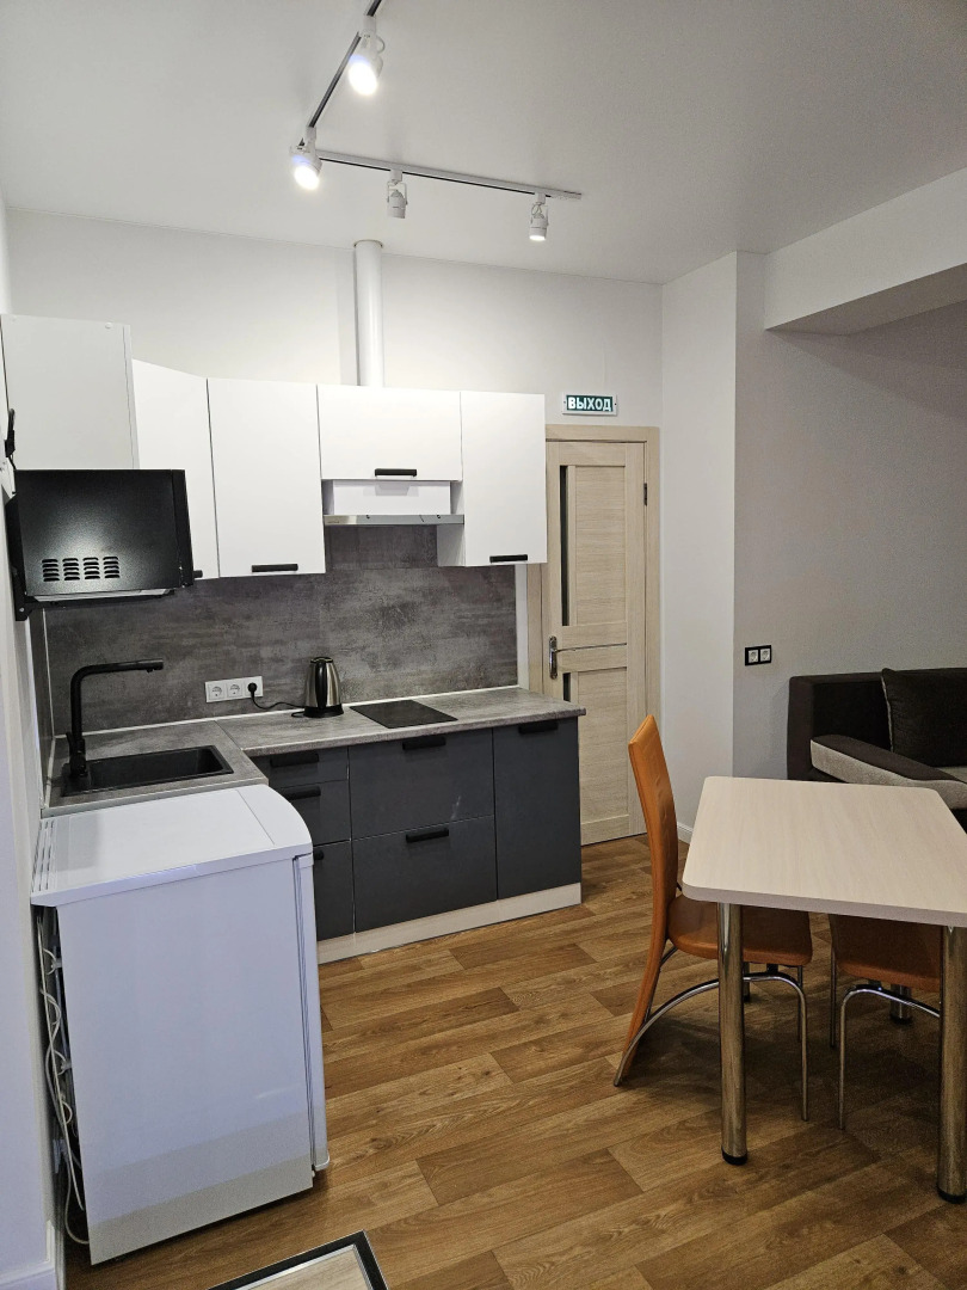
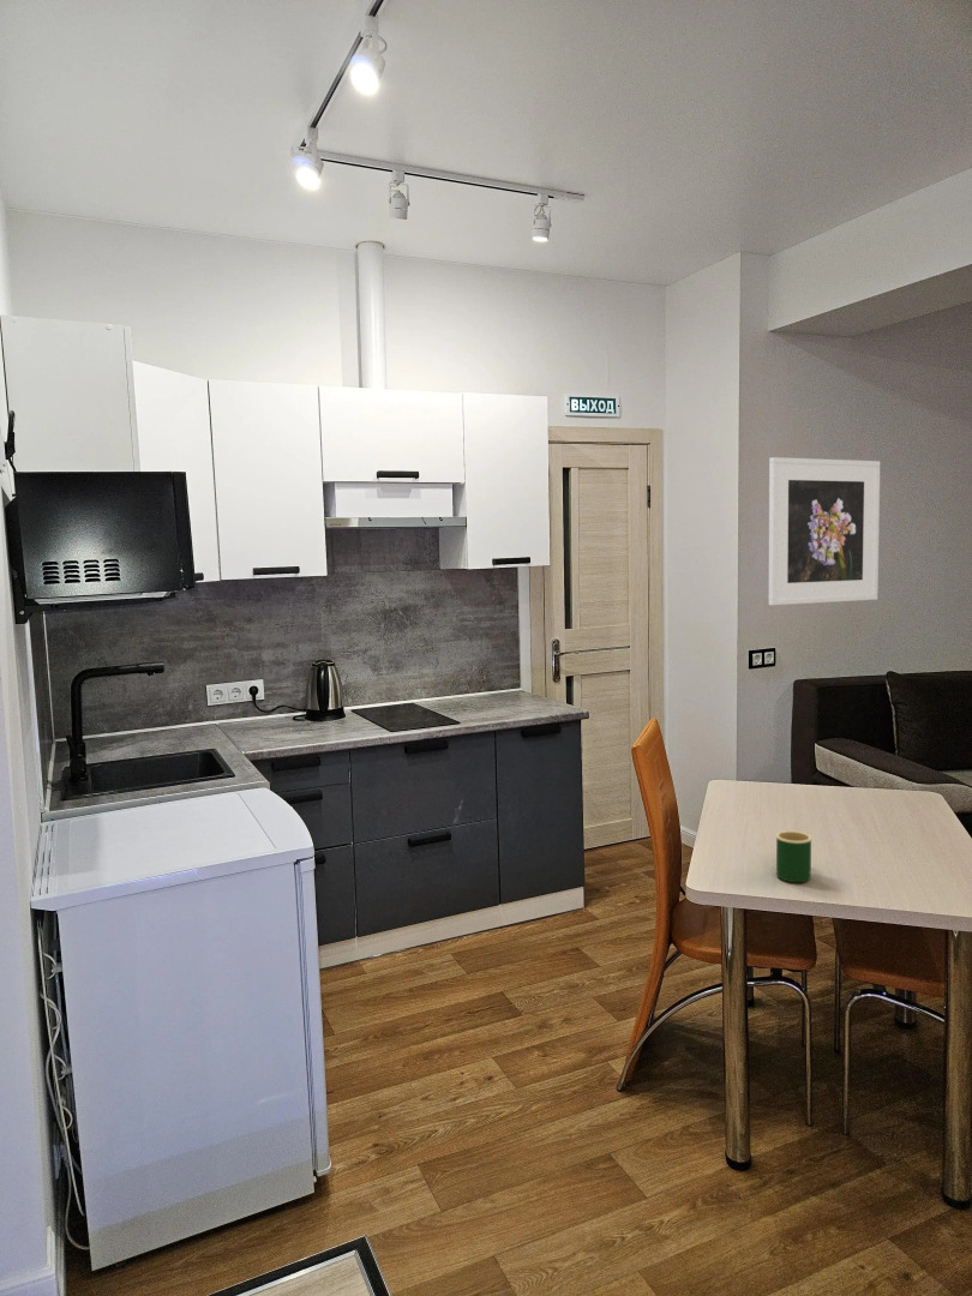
+ mug (793, 853)
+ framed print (826, 530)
